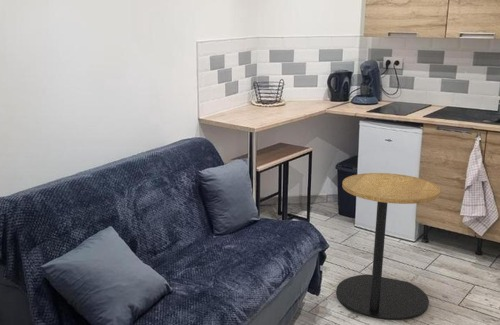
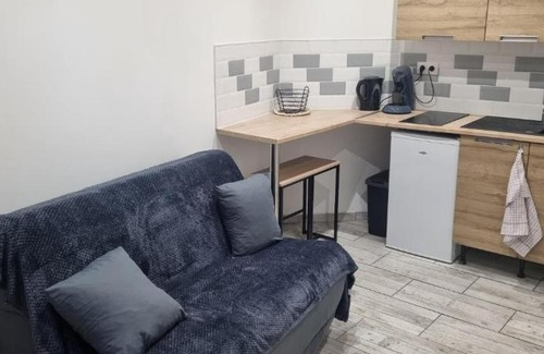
- side table (383, 242)
